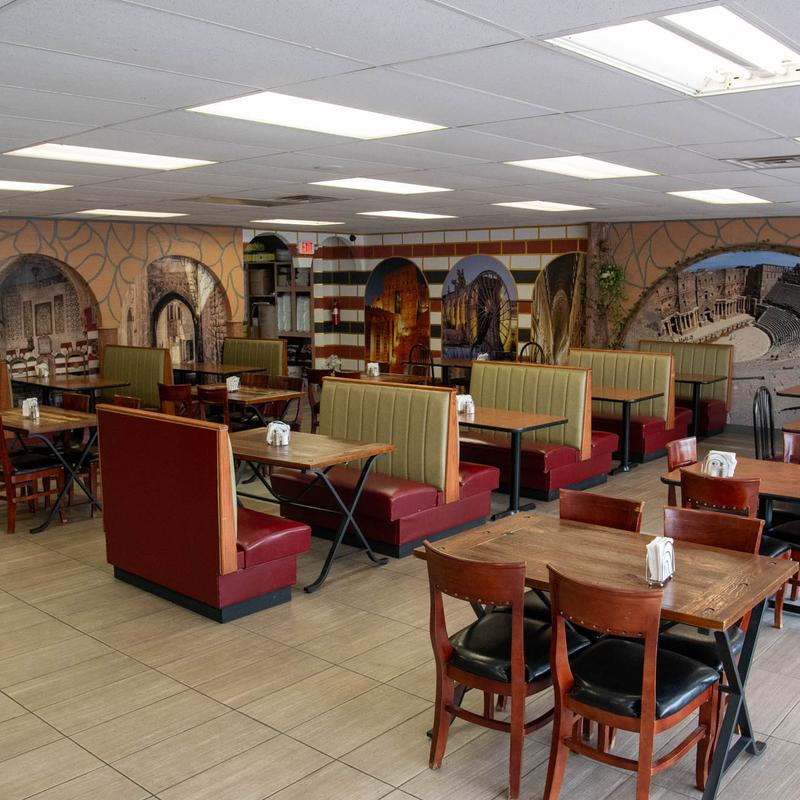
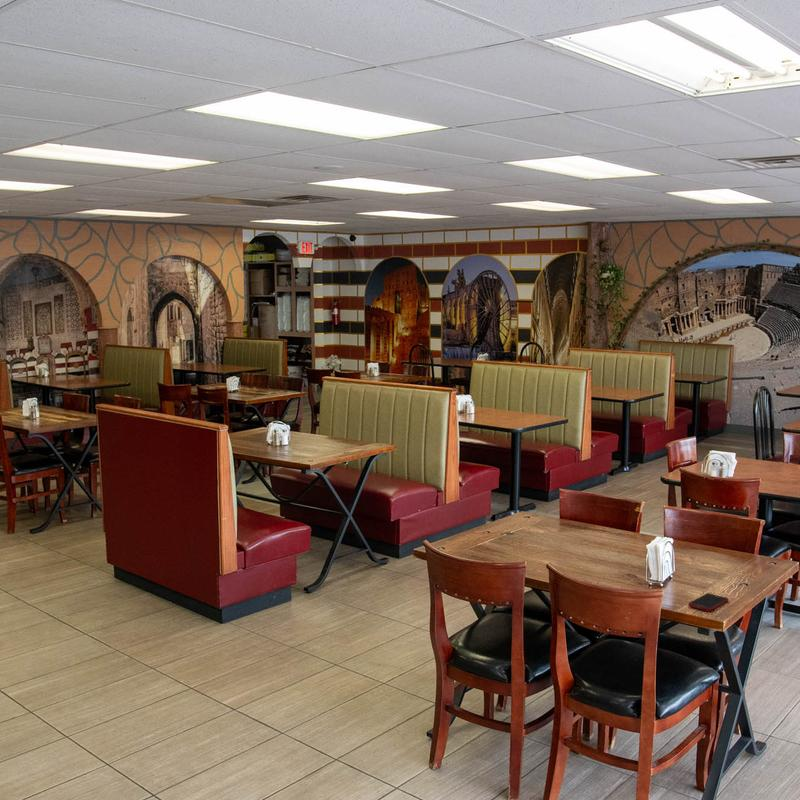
+ cell phone (708, 602)
